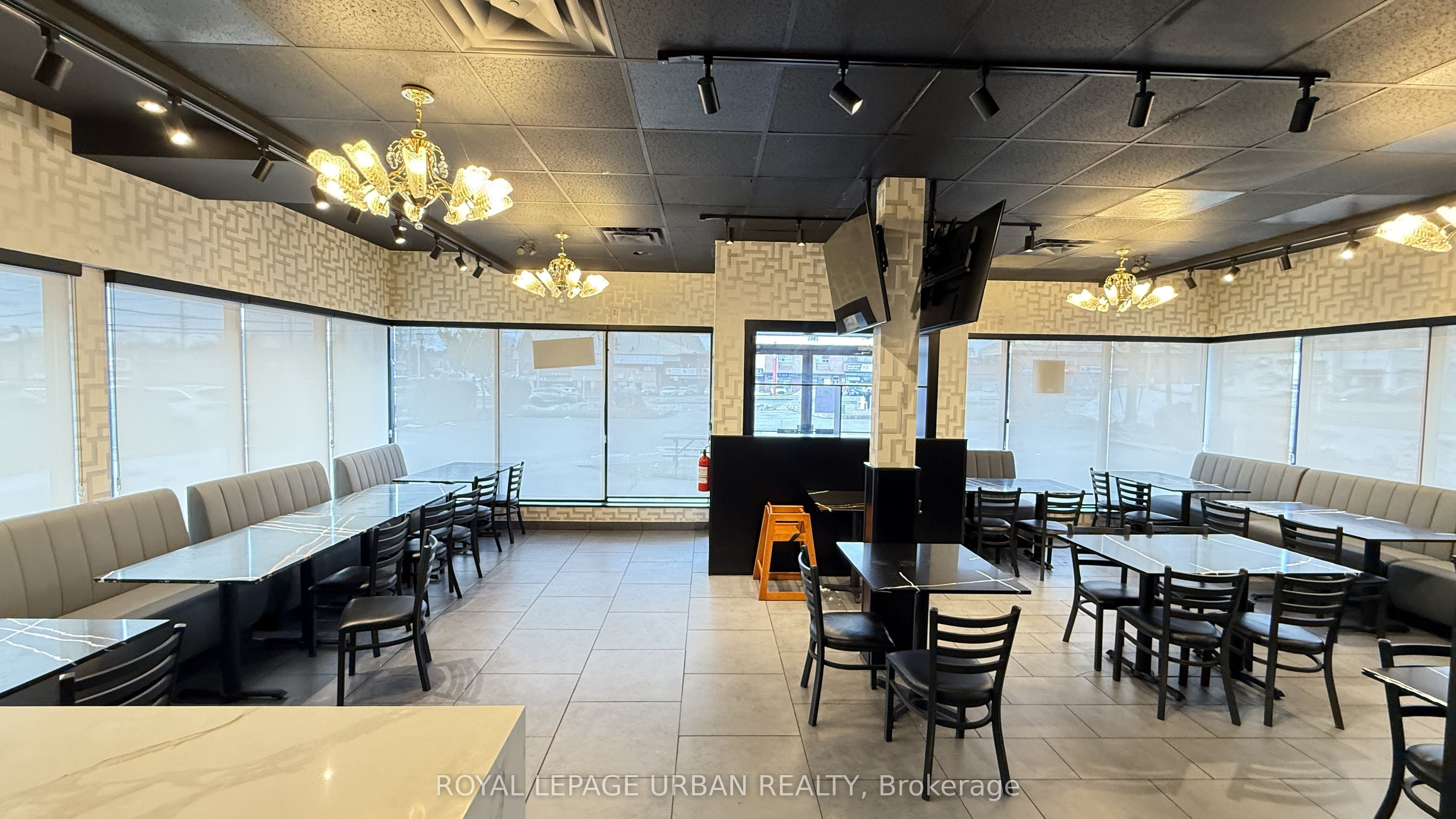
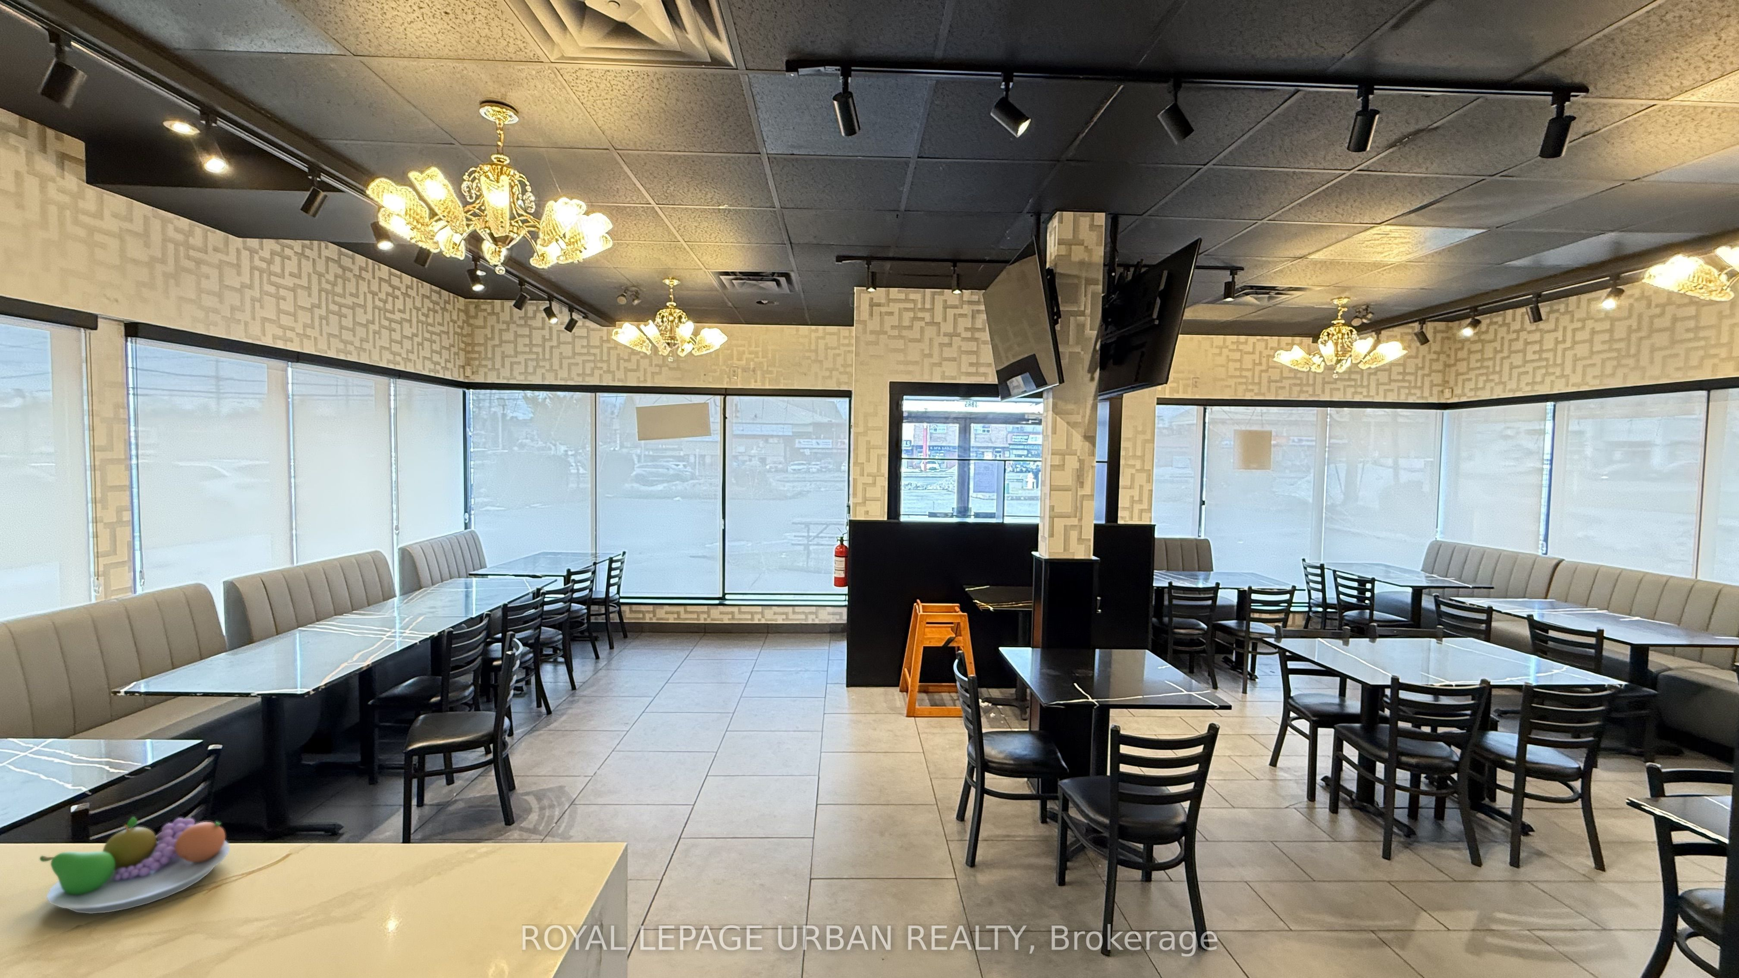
+ fruit bowl (139, 856)
